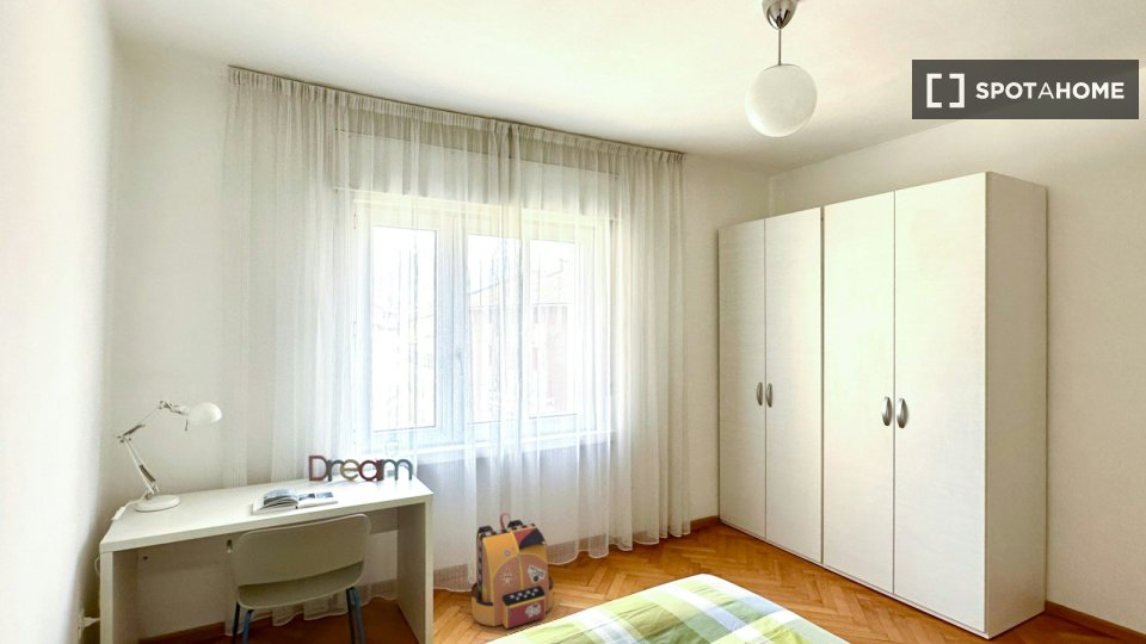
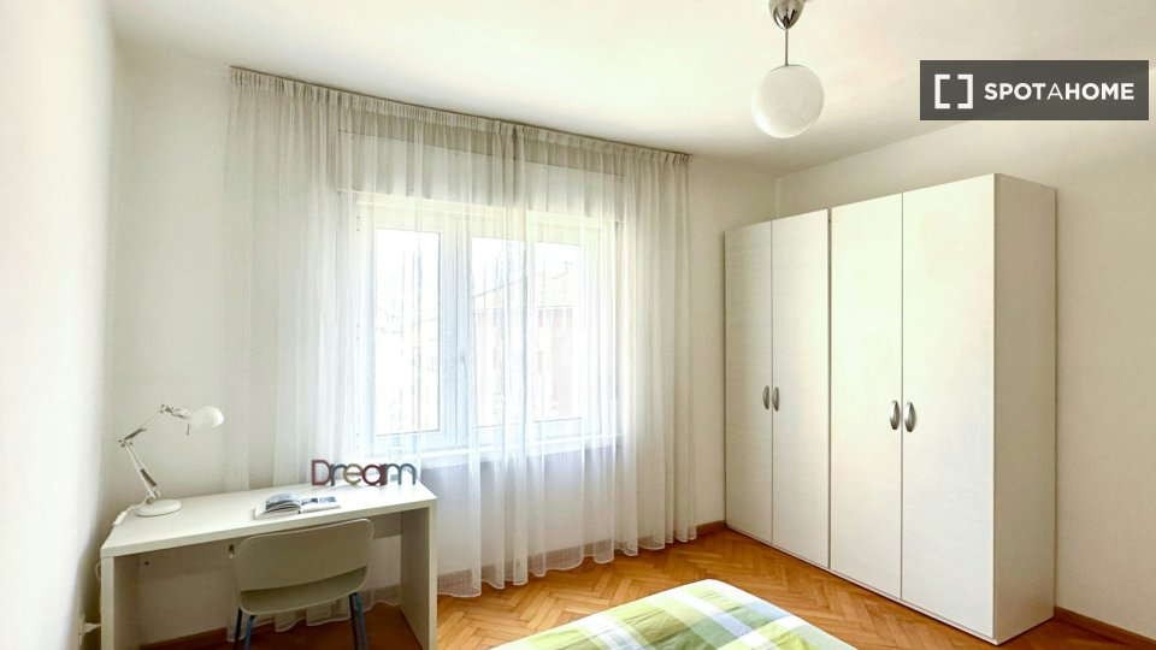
- backpack (510, 562)
